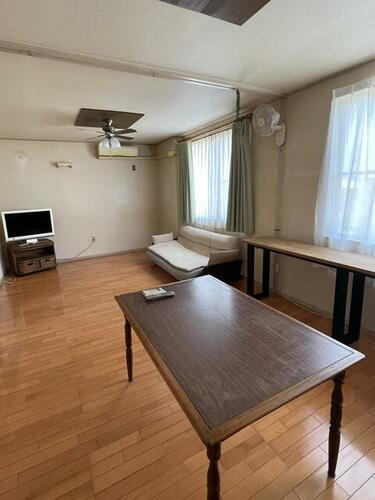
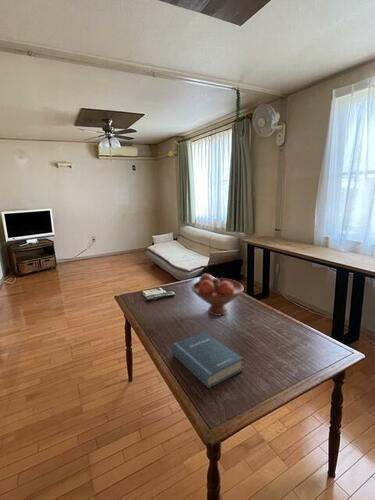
+ fruit bowl (217, 294)
+ hardback book (205, 356)
